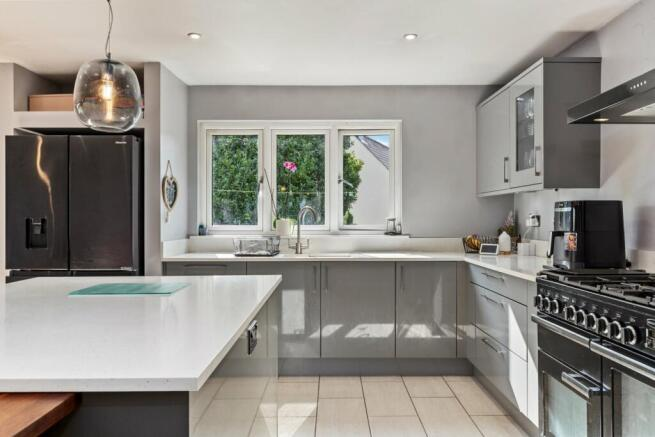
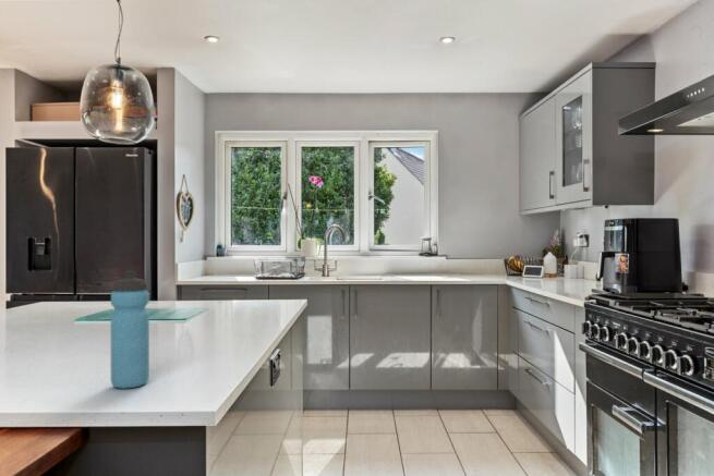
+ water bottle (130, 327)
